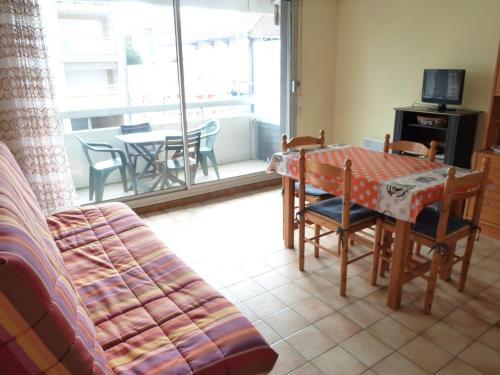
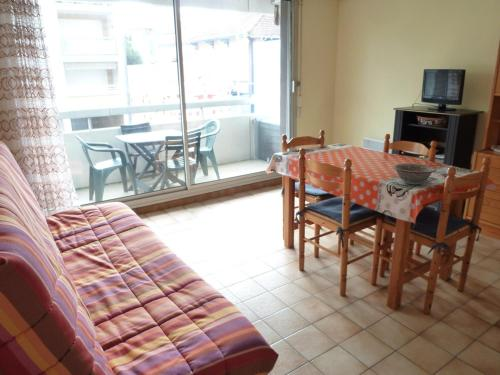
+ decorative bowl (413, 175)
